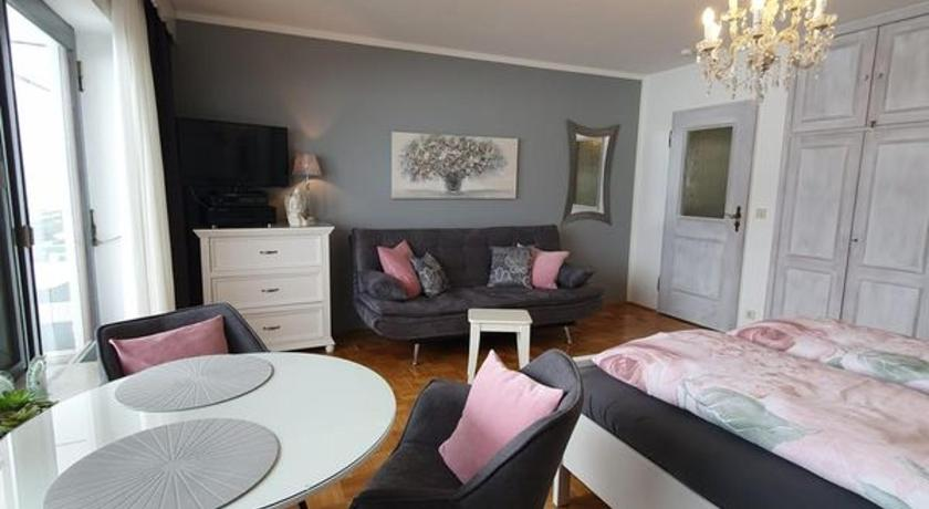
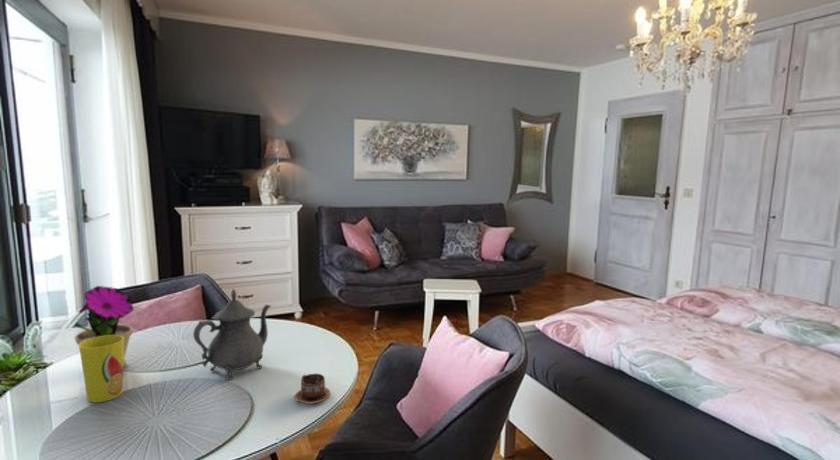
+ cup (103, 368)
+ teapot (235, 329)
+ flower pot (104, 328)
+ cup (312, 387)
